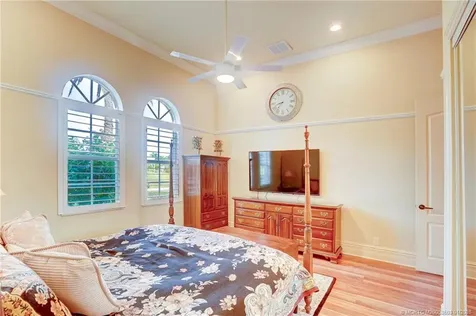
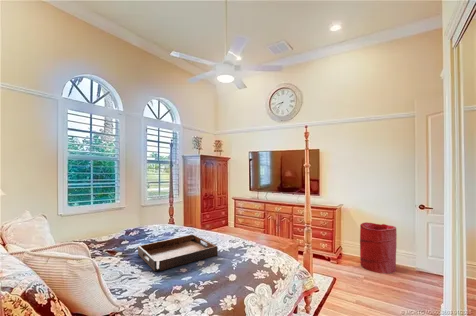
+ laundry hamper (377, 245)
+ serving tray (177, 250)
